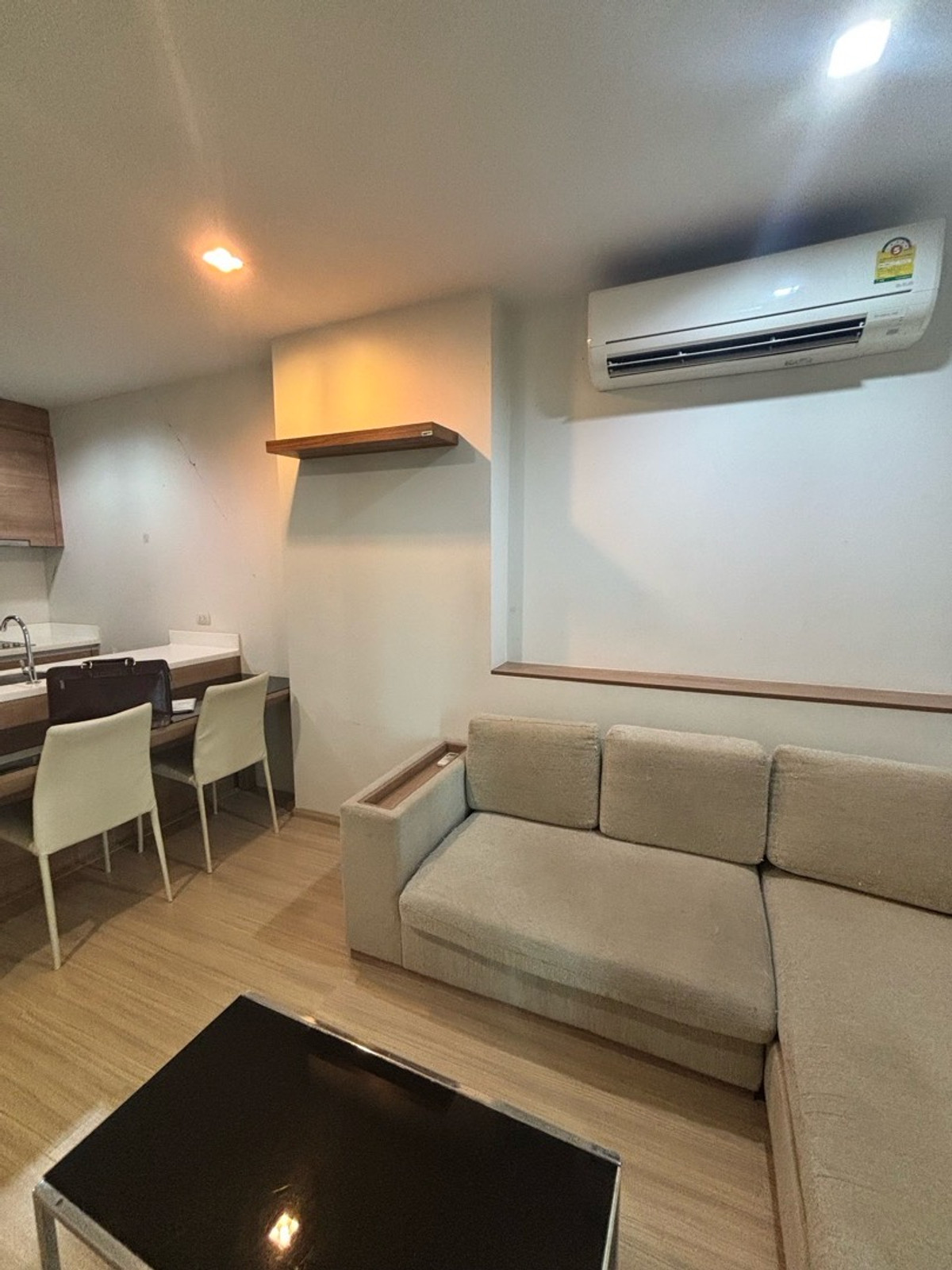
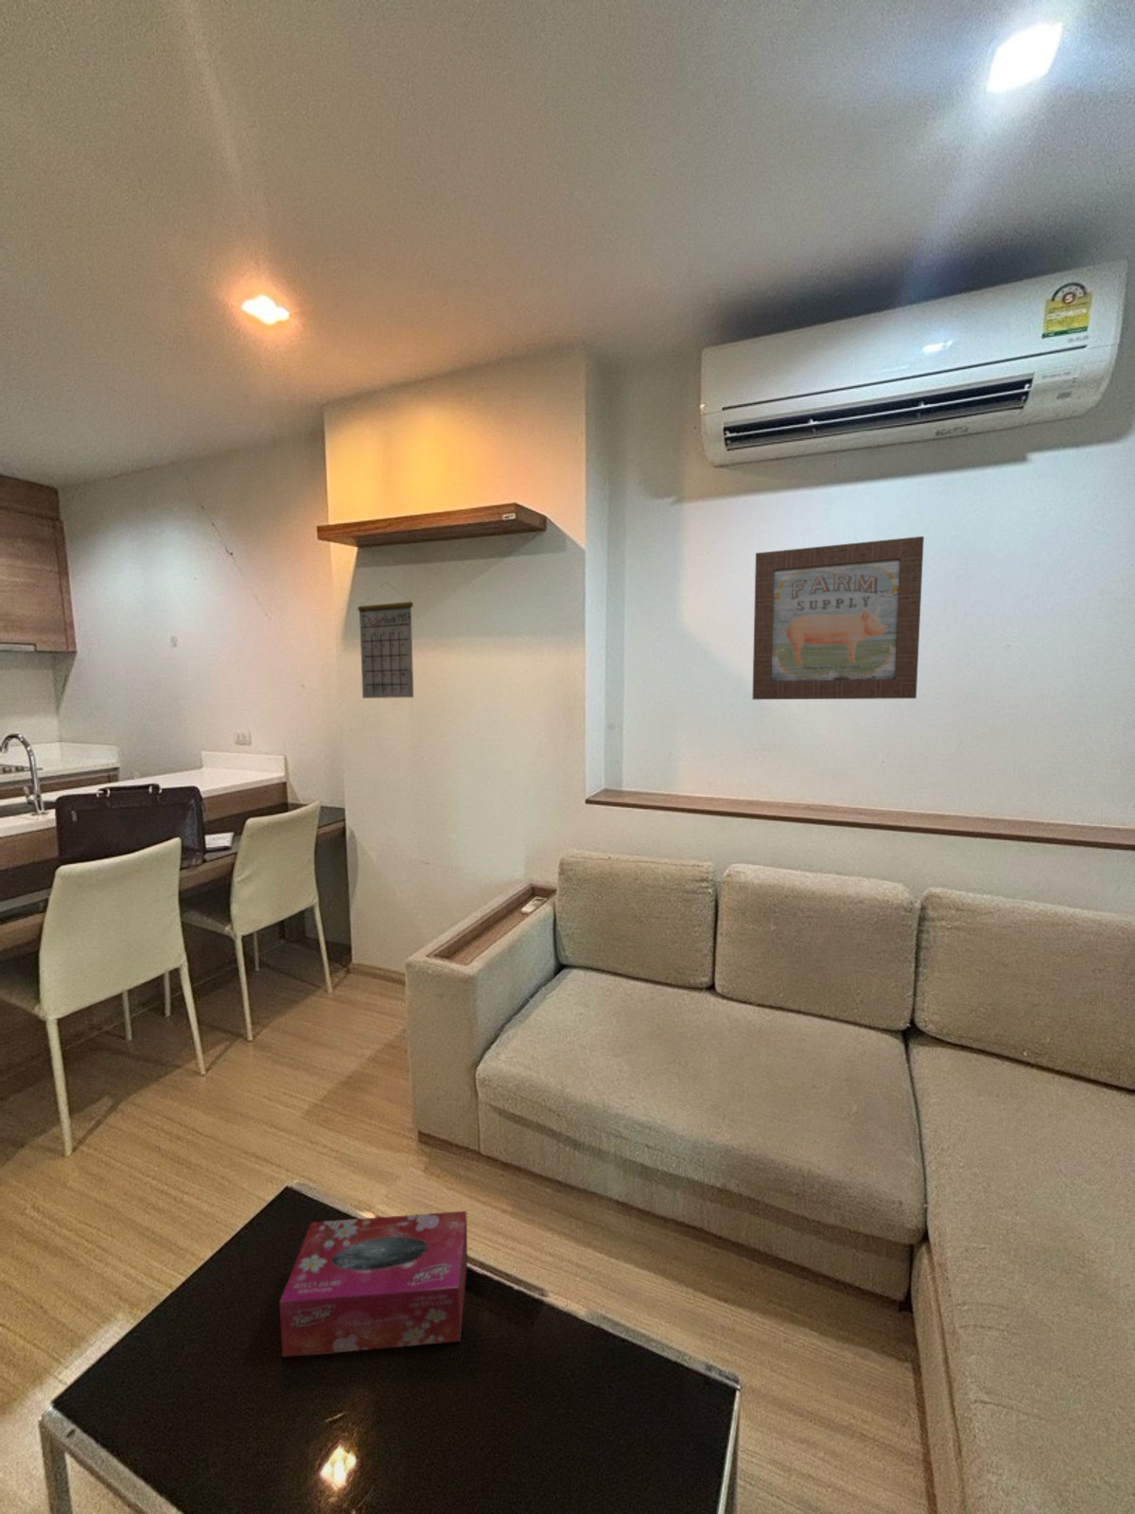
+ tissue box (382, 1278)
+ calendar (386, 640)
+ wall art (832, 623)
